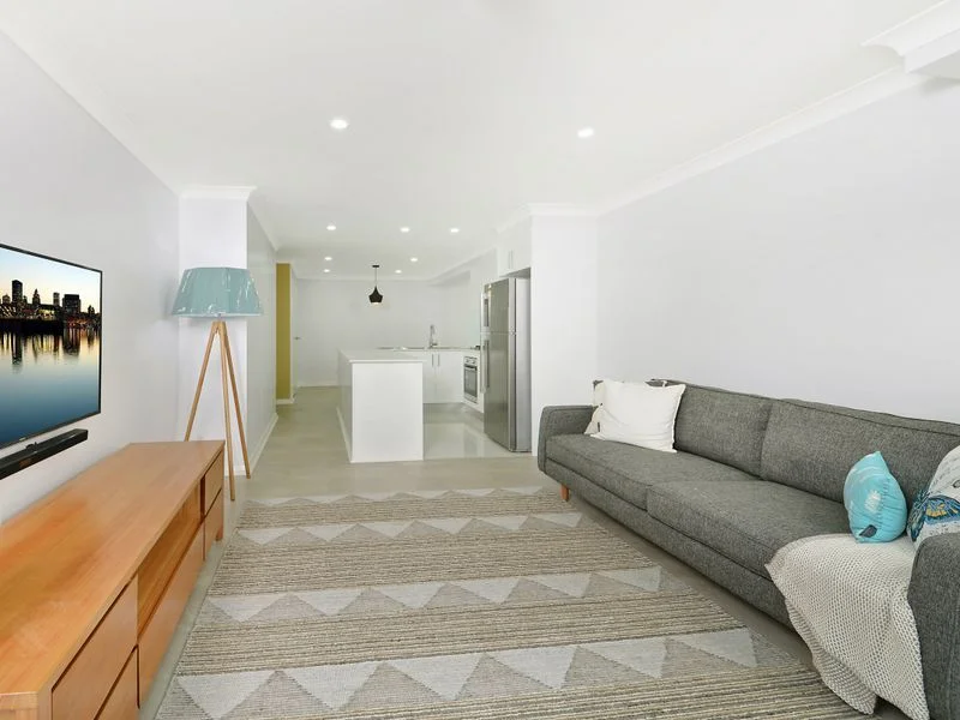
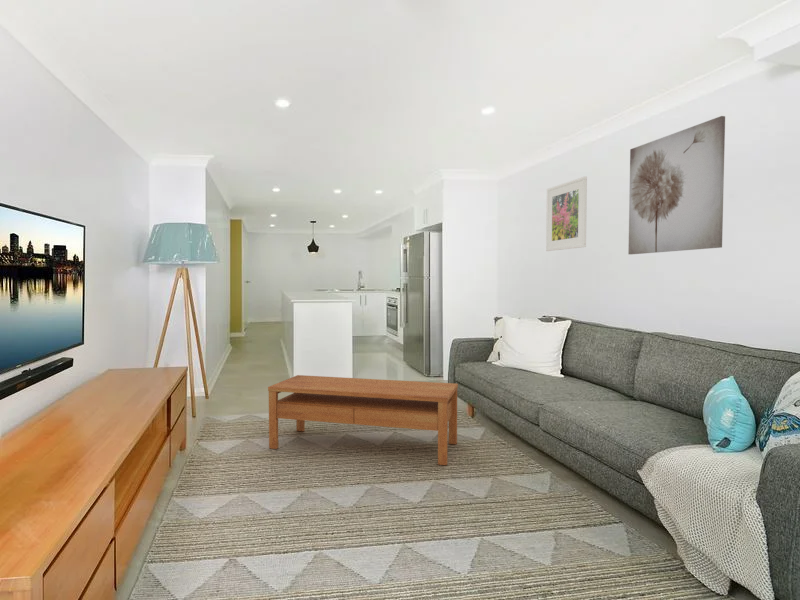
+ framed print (565, 216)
+ coffee table (364, 415)
+ wall art (671, 193)
